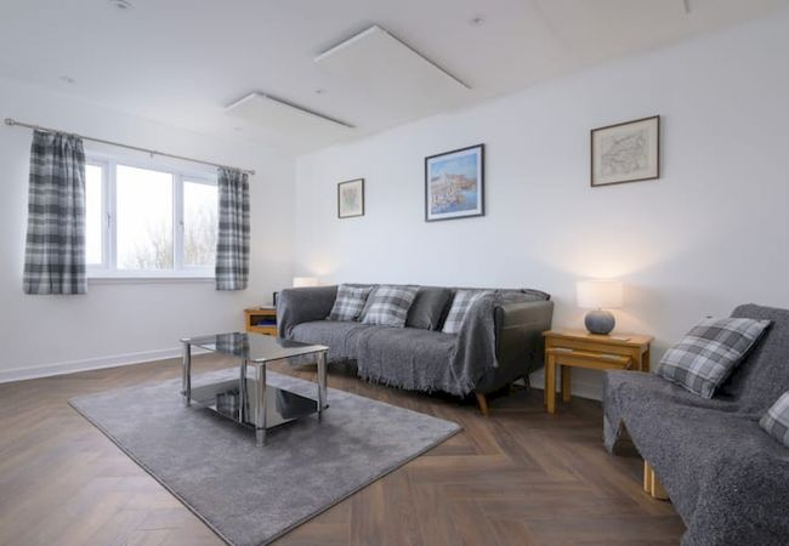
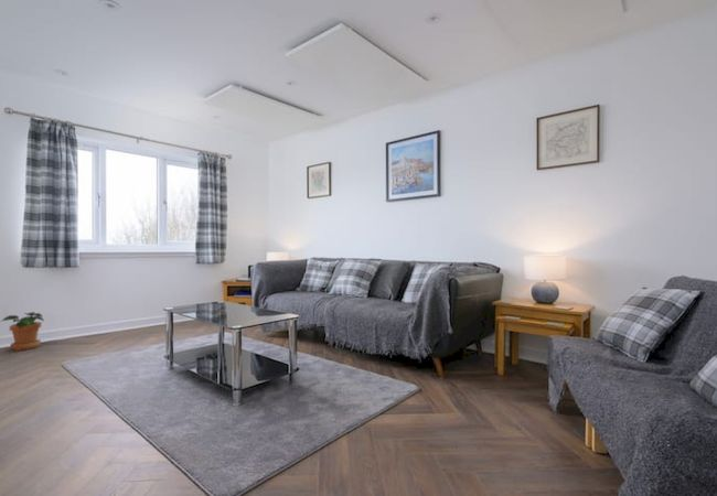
+ potted plant (23, 331)
